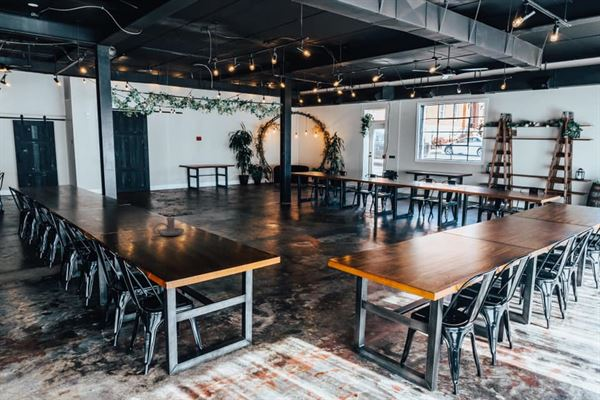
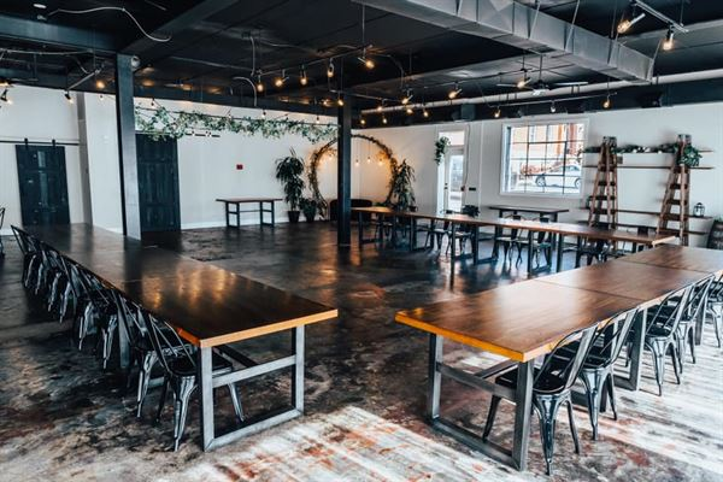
- candle holder (168, 226)
